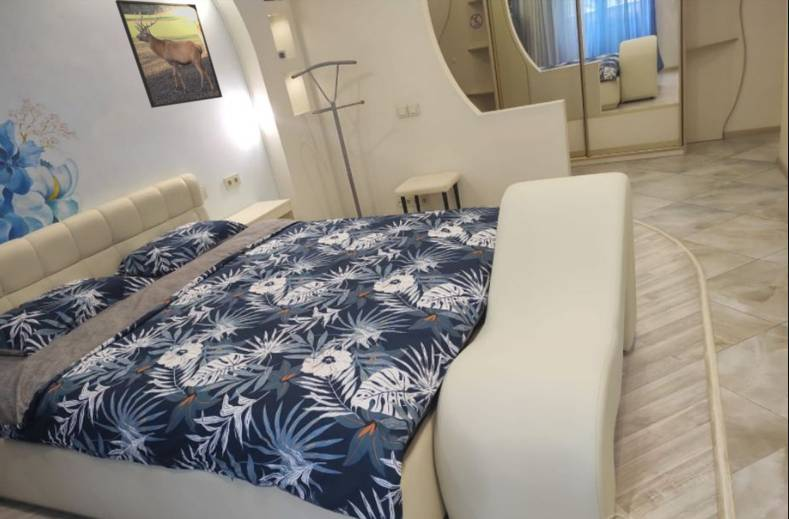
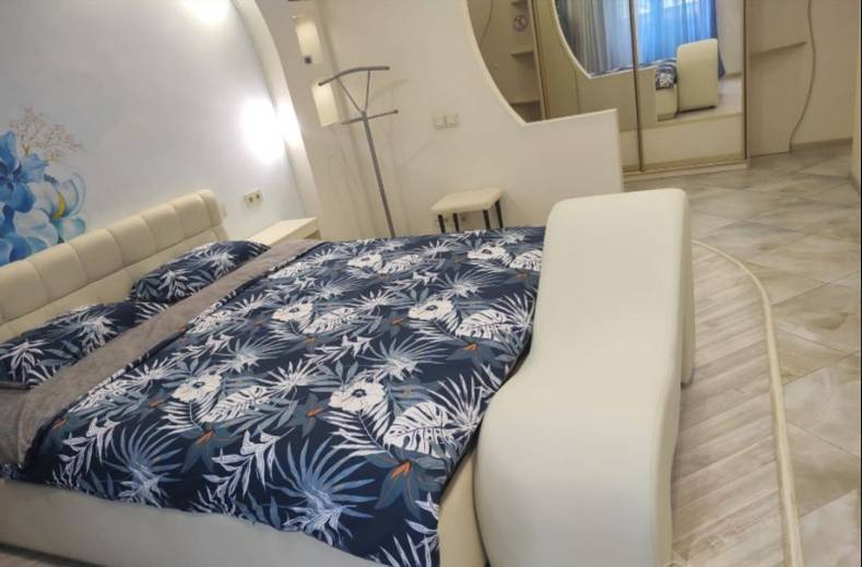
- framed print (174, 53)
